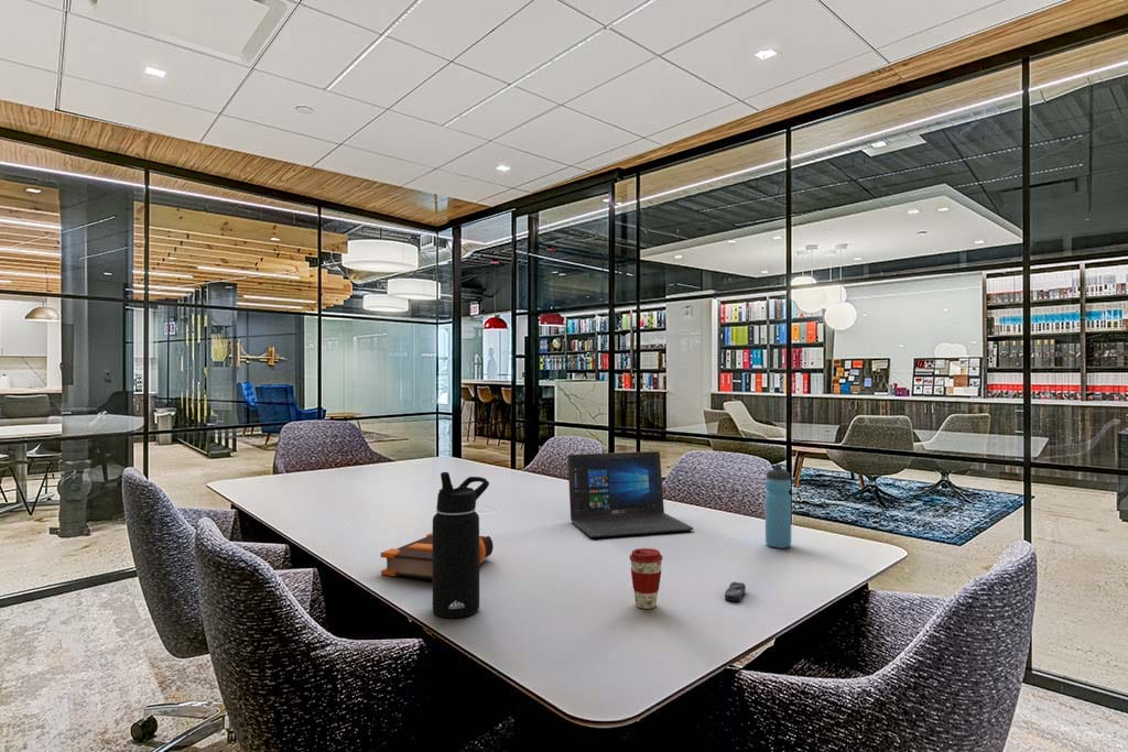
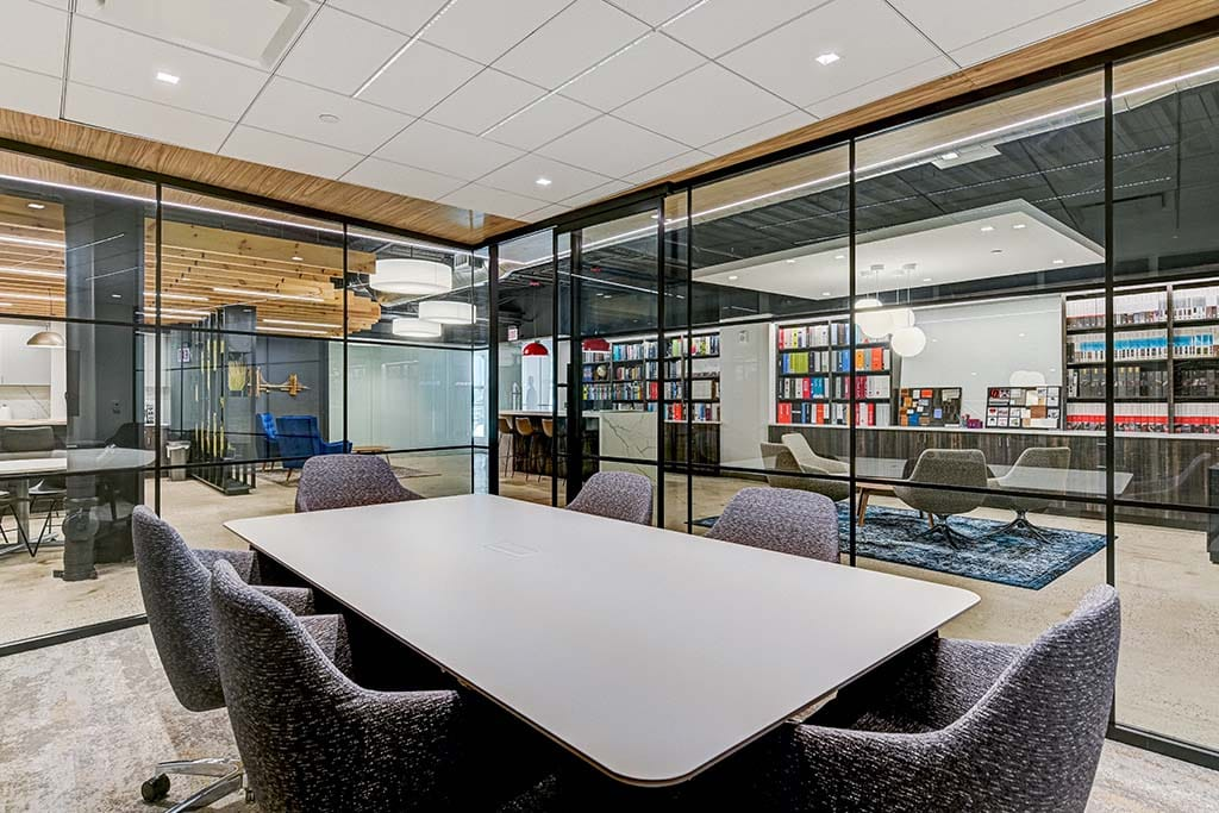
- coffee cup (646, 578)
- water bottle (778, 504)
- water bottle (460, 538)
- computer mouse (737, 585)
- laptop (628, 491)
- bible (432, 552)
